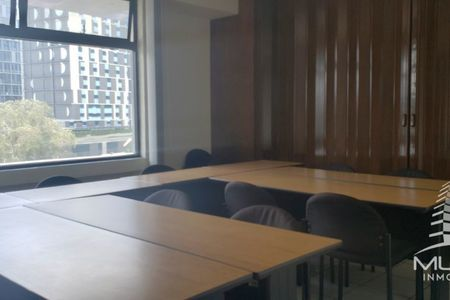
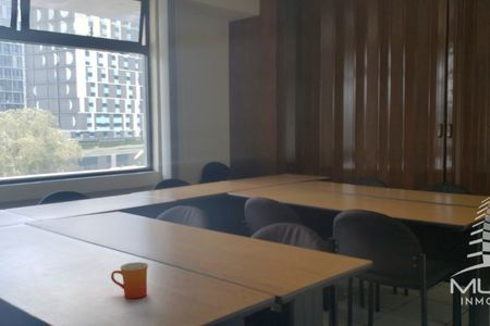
+ mug (132, 280)
